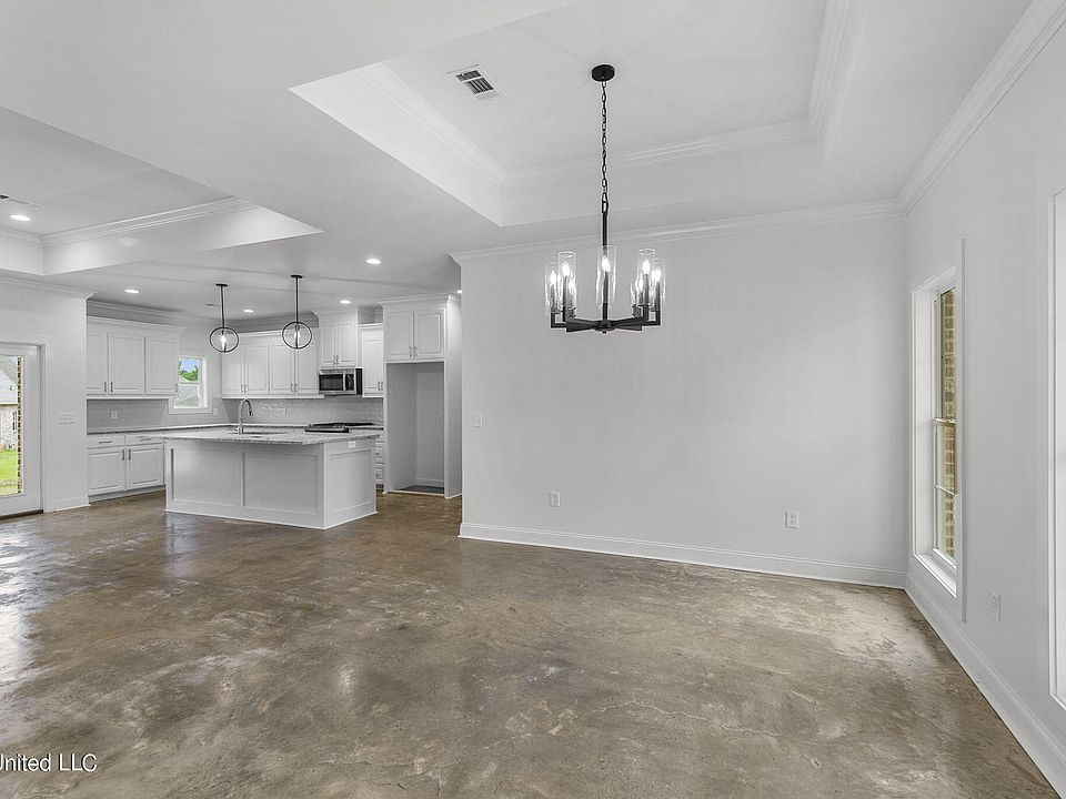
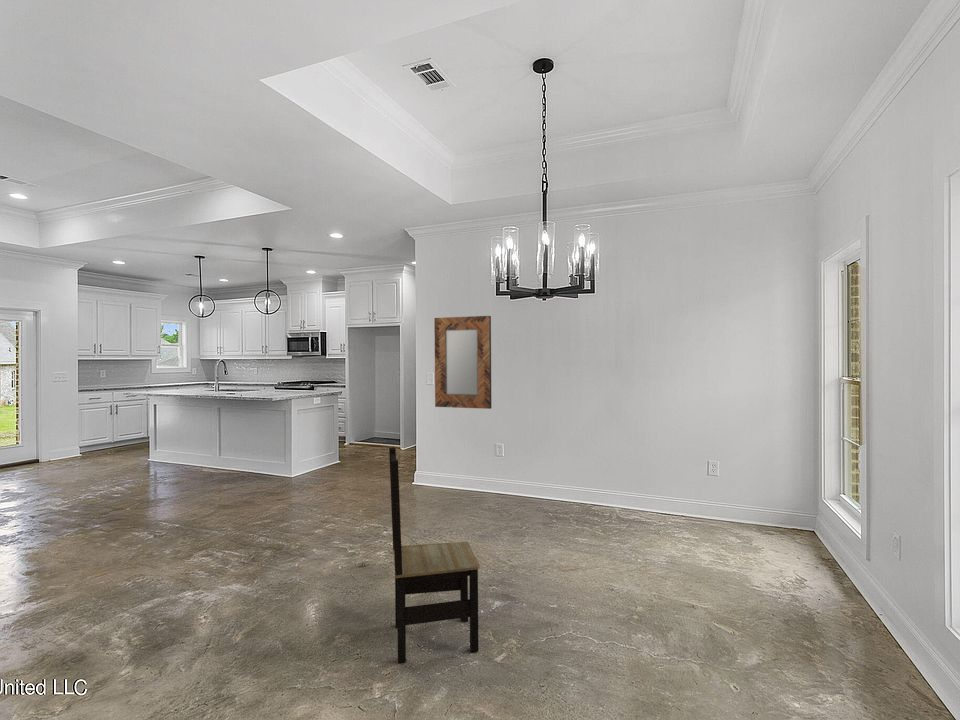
+ dining chair (432, 545)
+ home mirror (462, 362)
